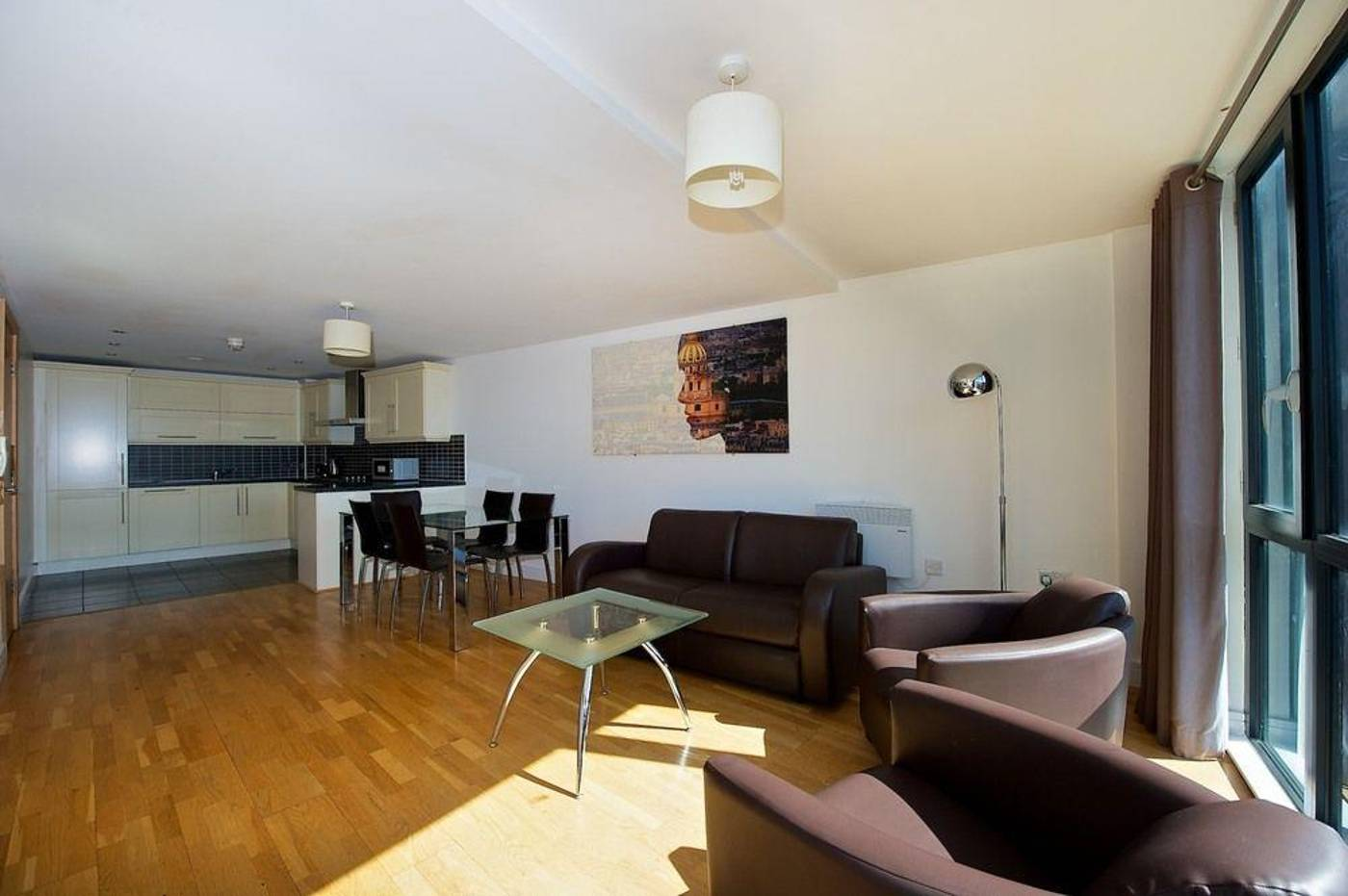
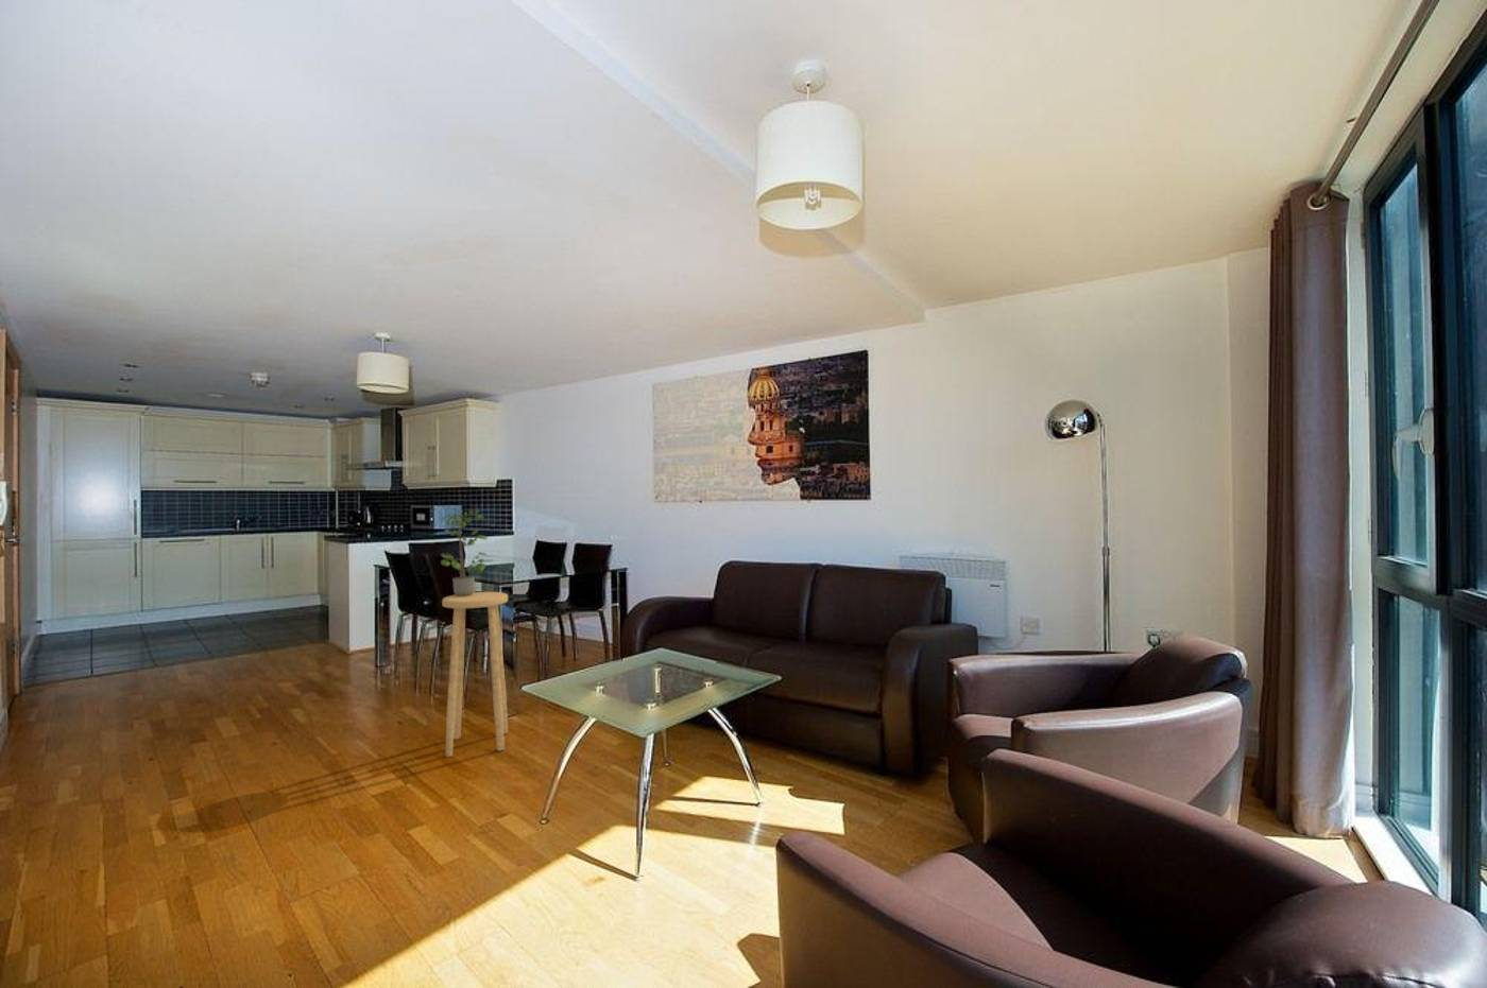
+ potted plant (472, 545)
+ stool (463, 667)
